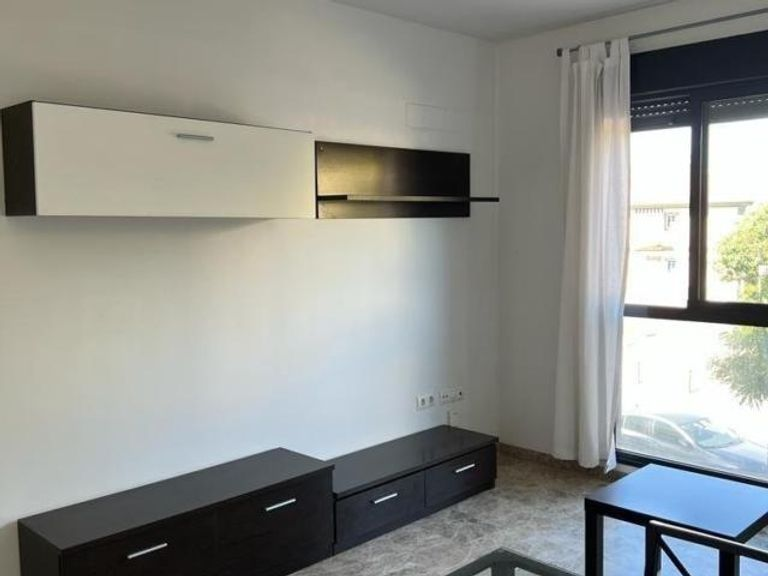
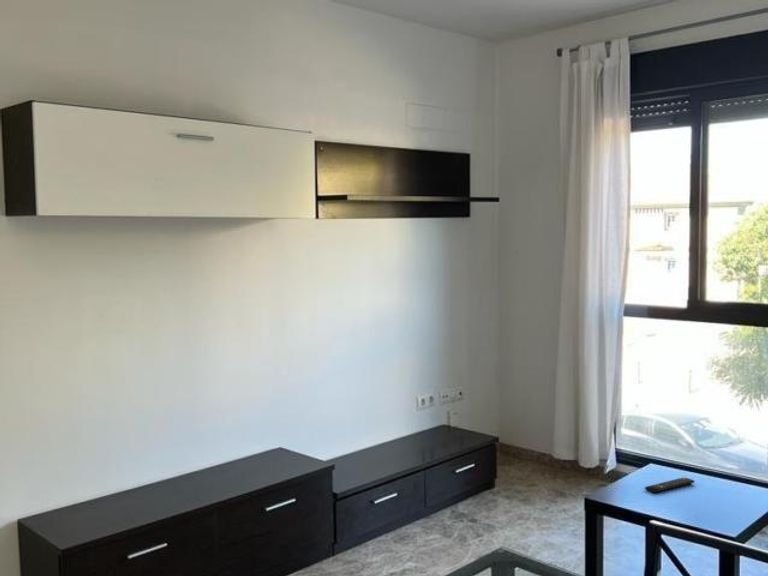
+ remote control (670, 485)
